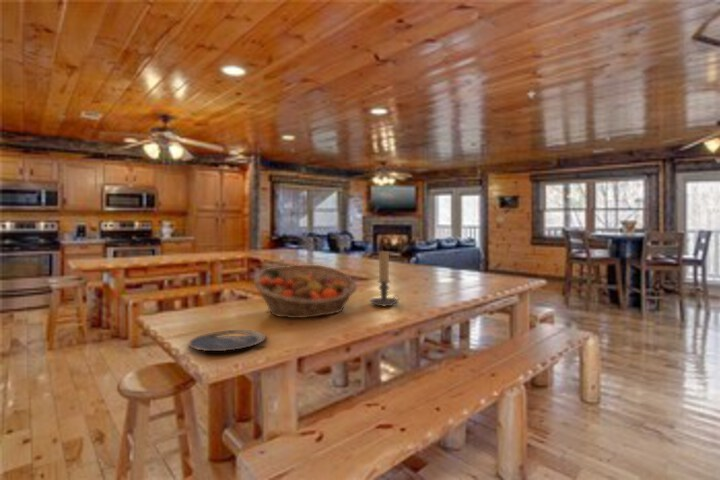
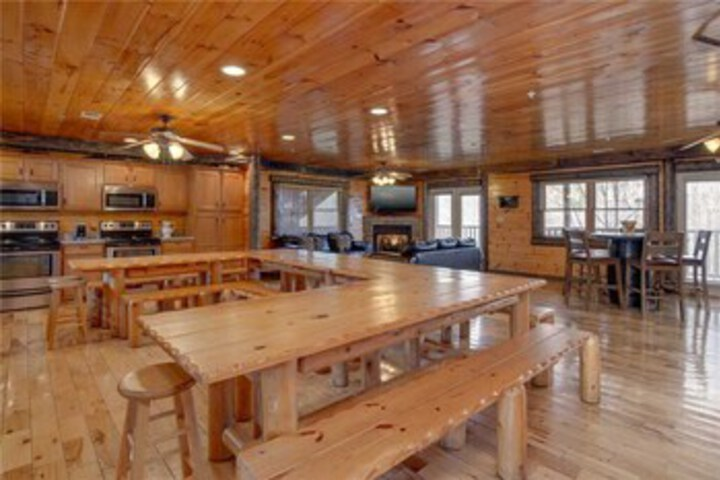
- candle holder (386, 277)
- fruit basket (306, 289)
- plate (228, 340)
